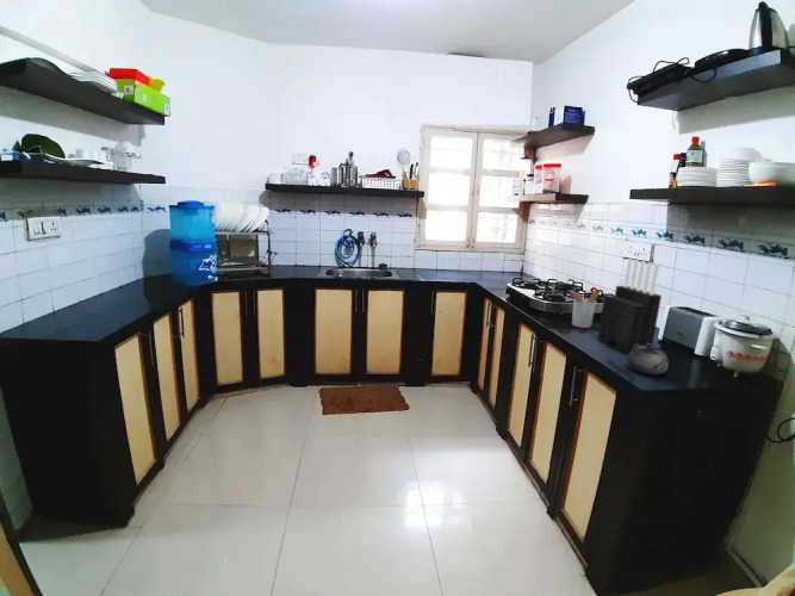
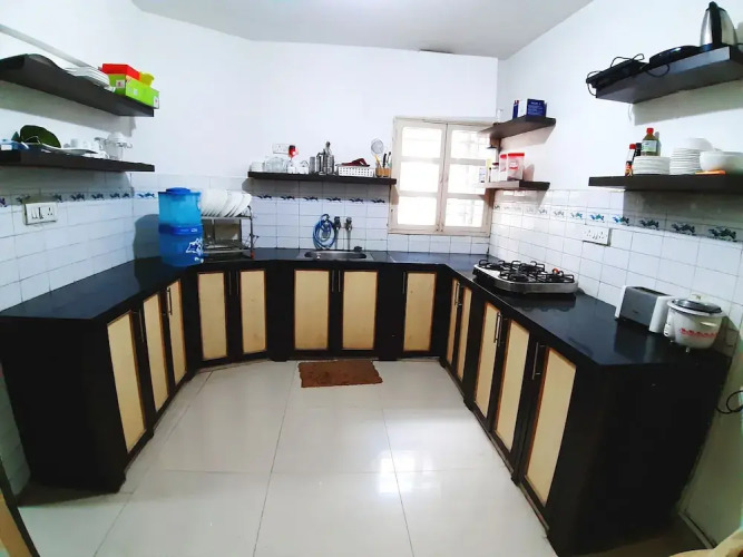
- knife block (627, 304)
- utensil holder (579, 306)
- teapot (648, 358)
